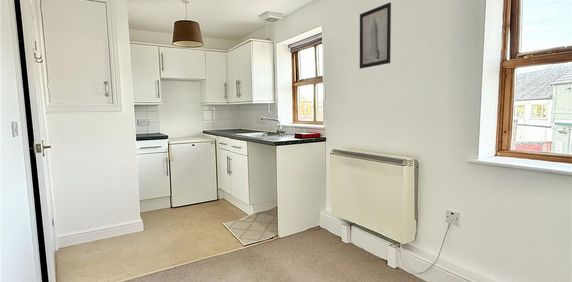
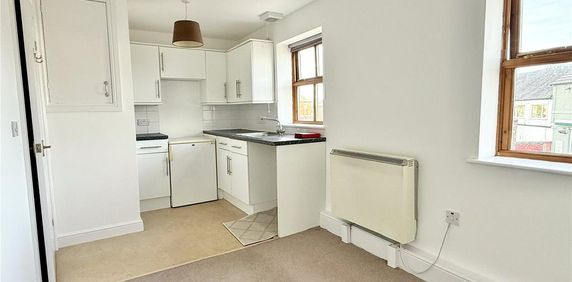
- wall art (374, 37)
